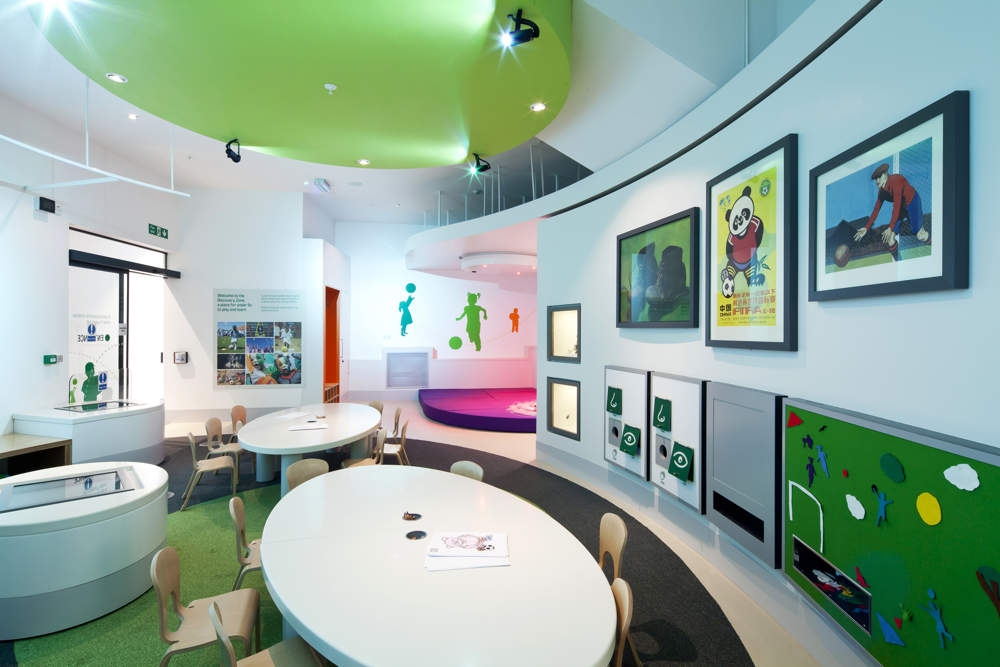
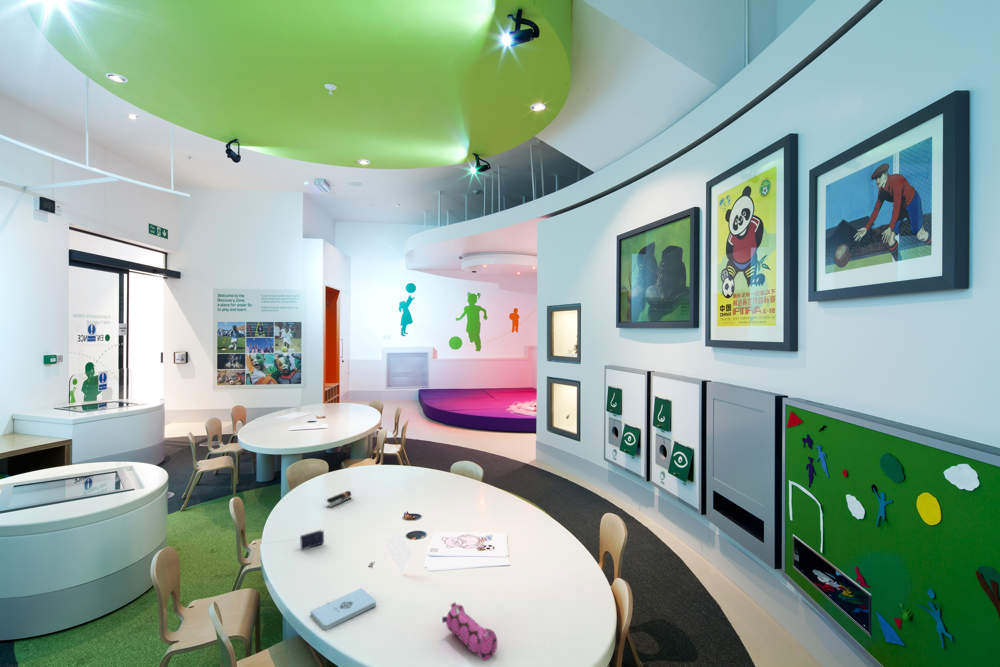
+ stapler (339, 498)
+ pencil case (470, 629)
+ notepad (344, 607)
+ paper sheet (398, 549)
+ crayon box (312, 539)
